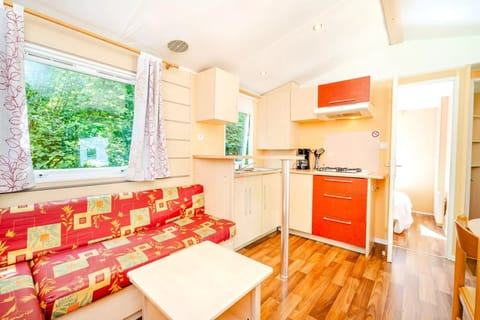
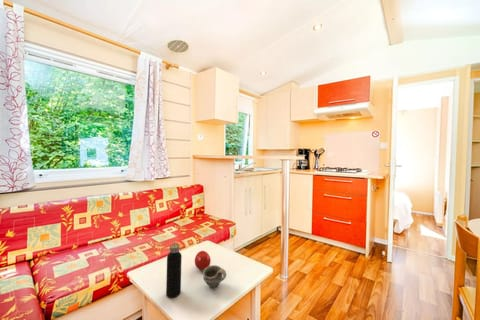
+ water bottle (174, 267)
+ cup (213, 276)
+ fruit (202, 259)
